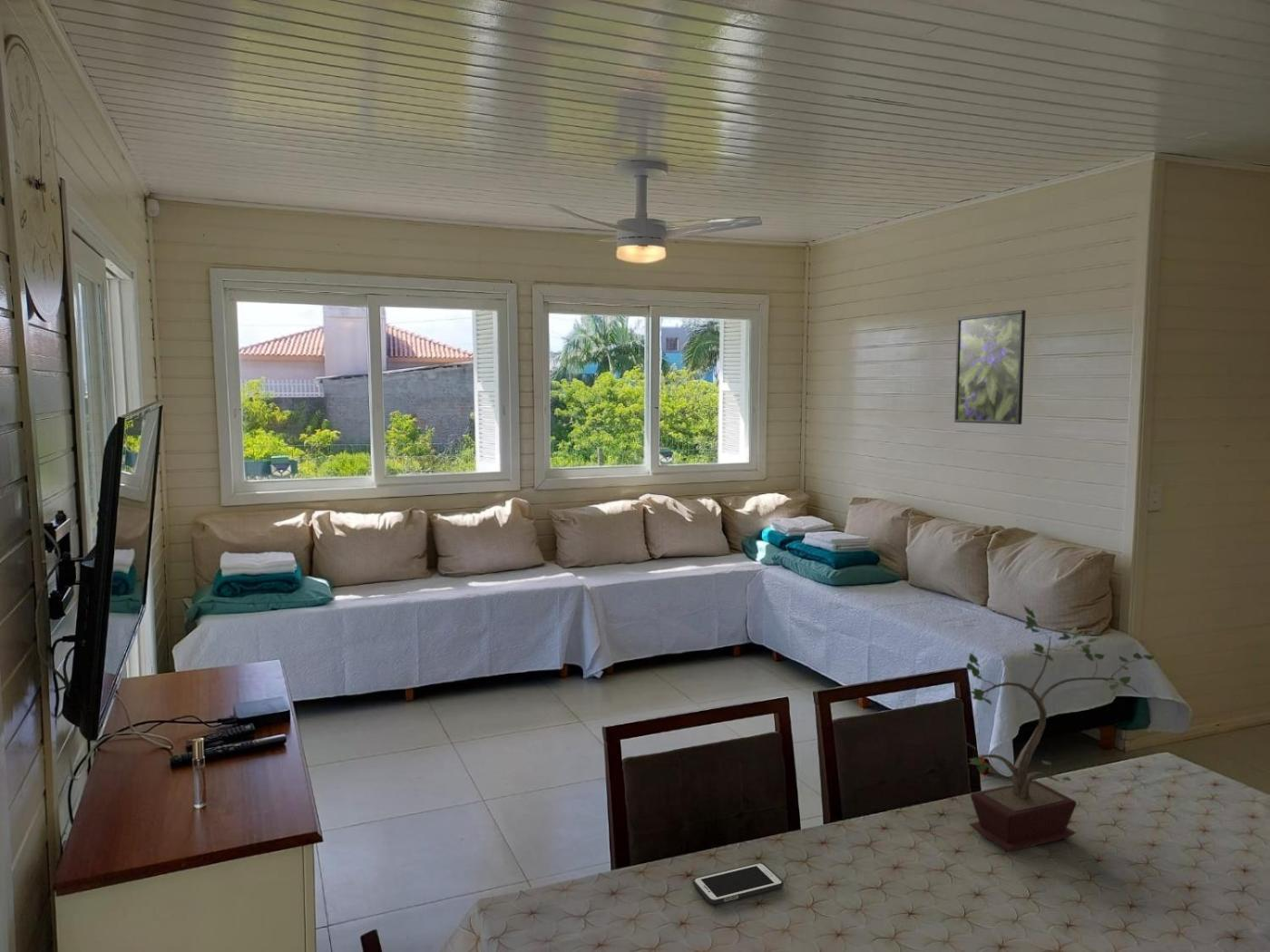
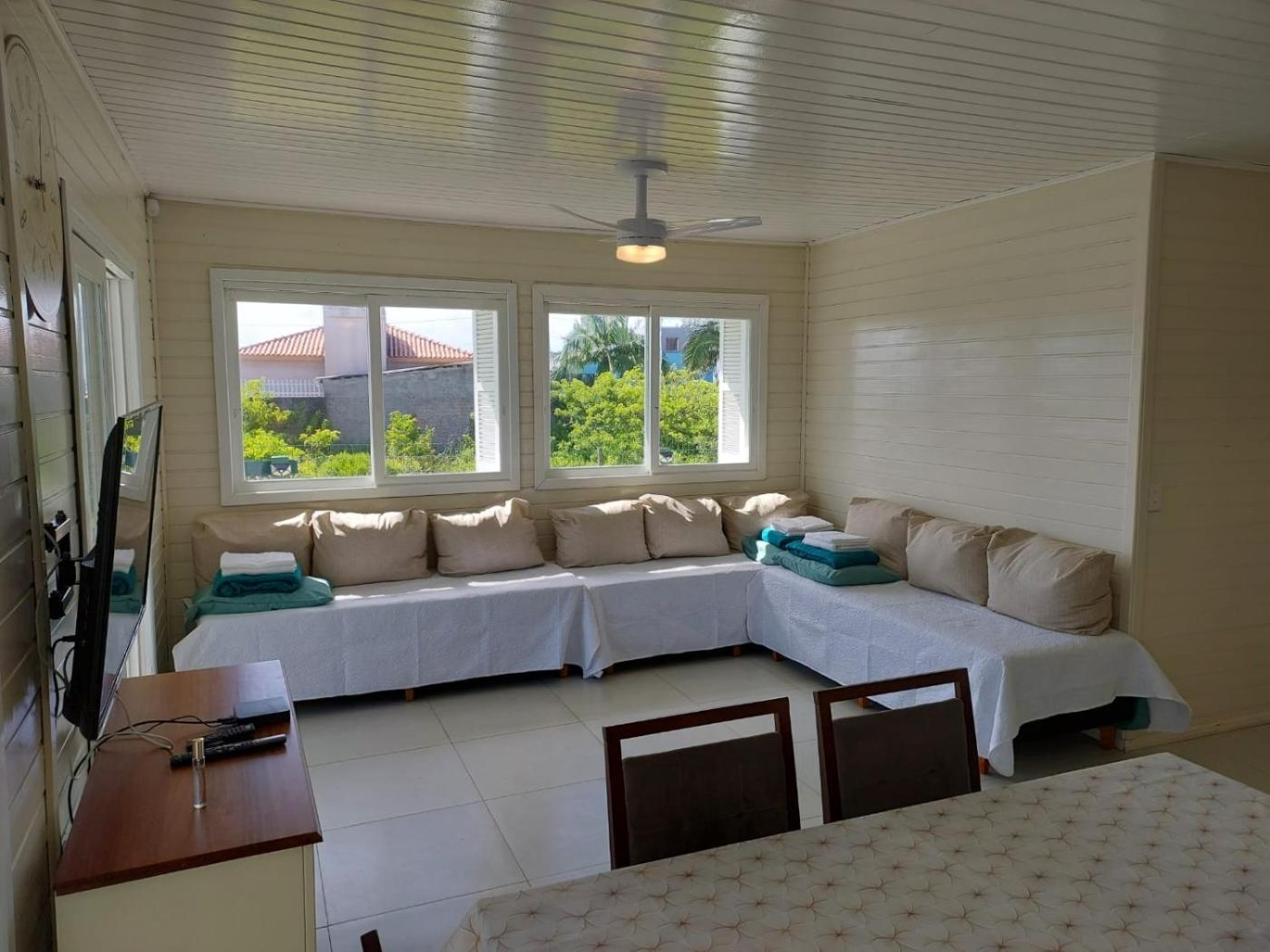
- potted plant (1045, 724)
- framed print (988, 369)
- cell phone (738, 883)
